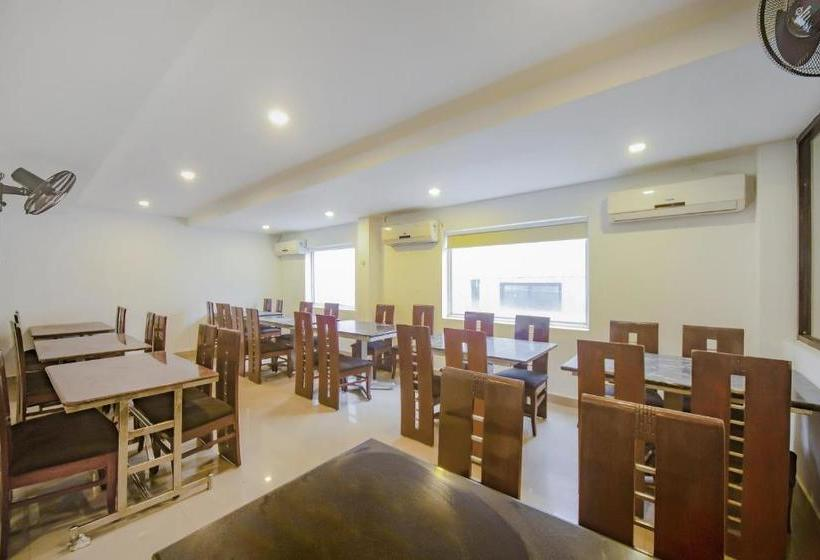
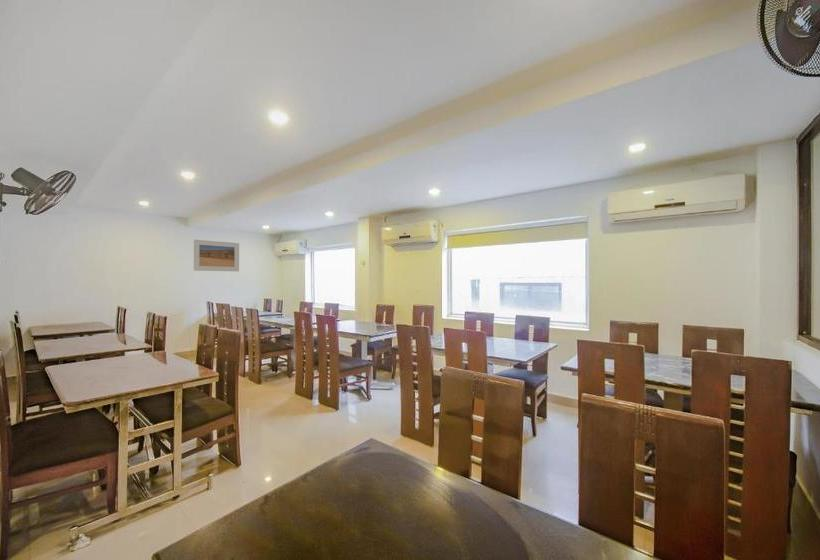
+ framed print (217, 256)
